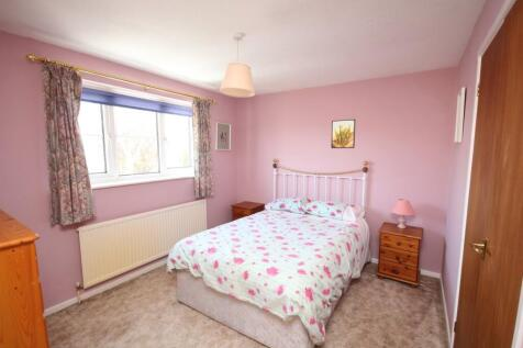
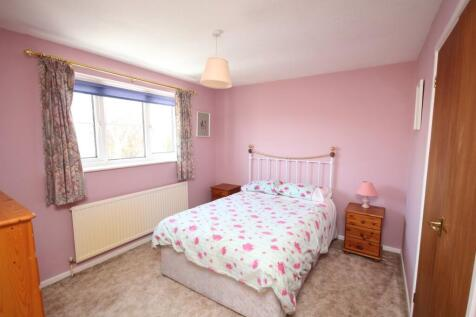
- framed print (343, 134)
